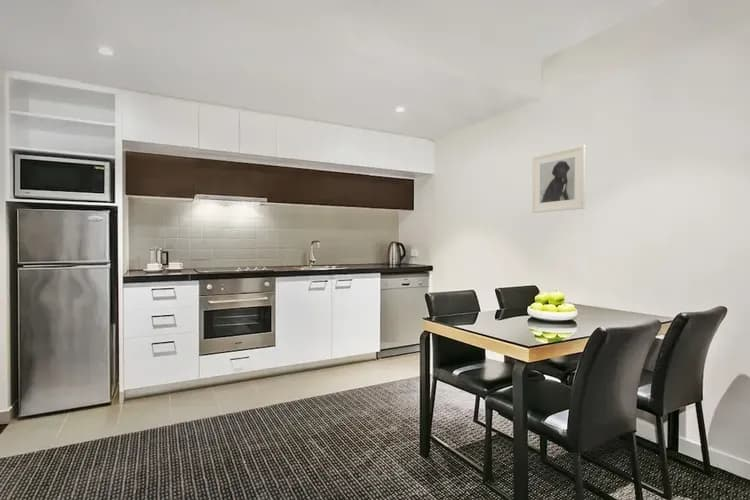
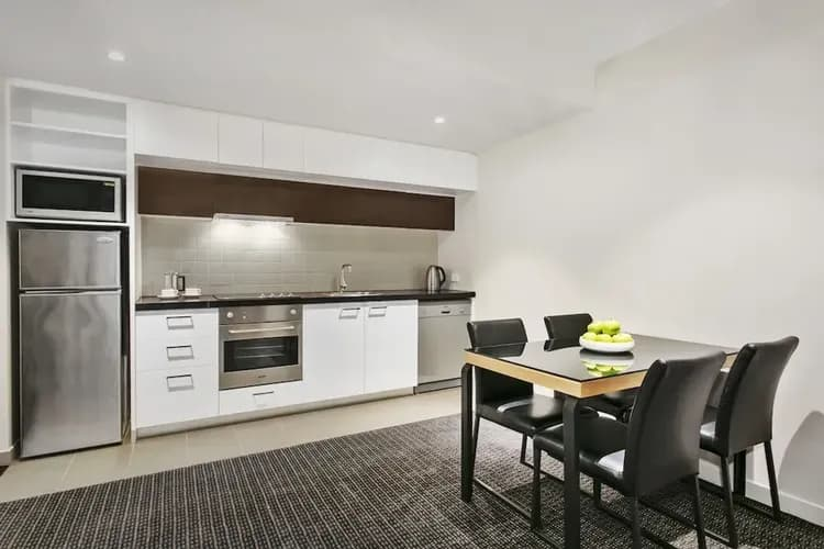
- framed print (557, 180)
